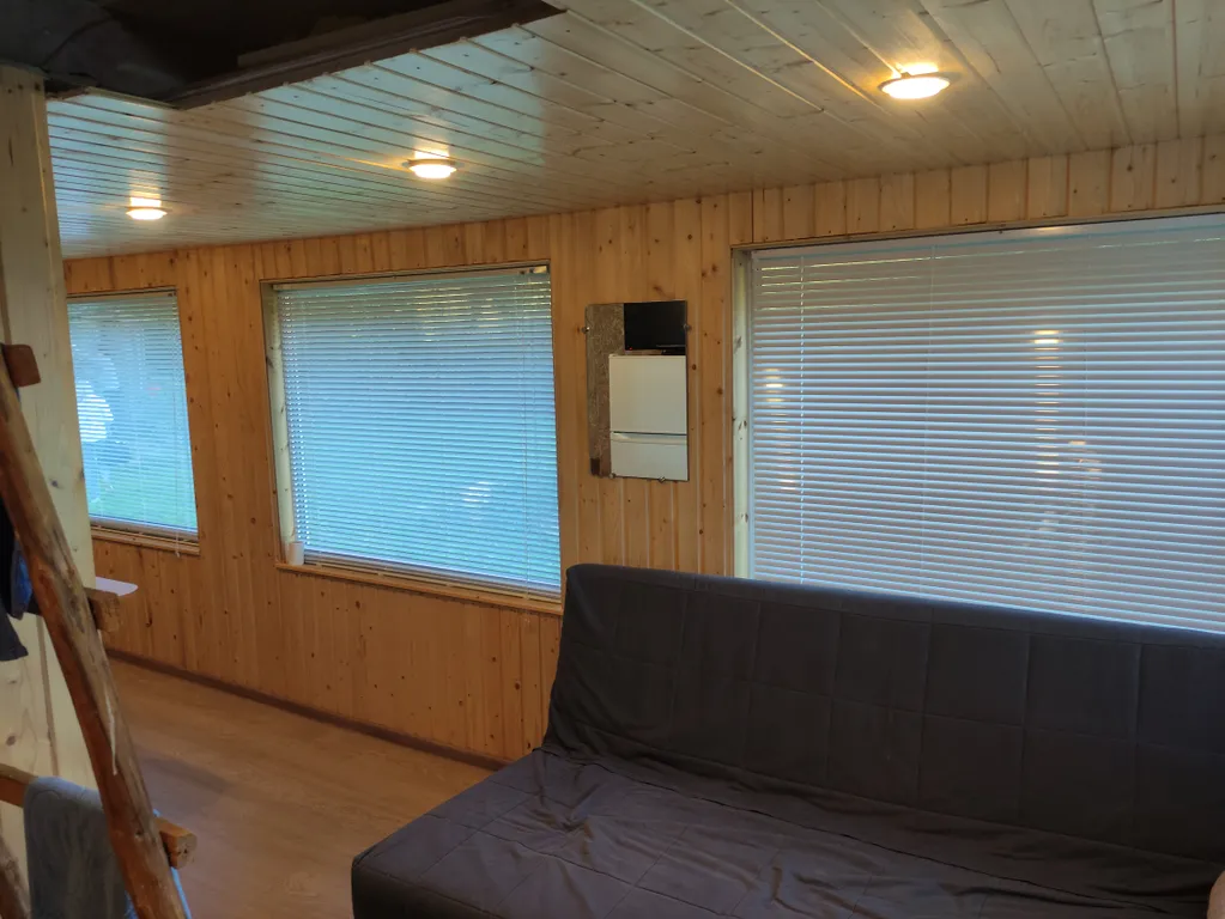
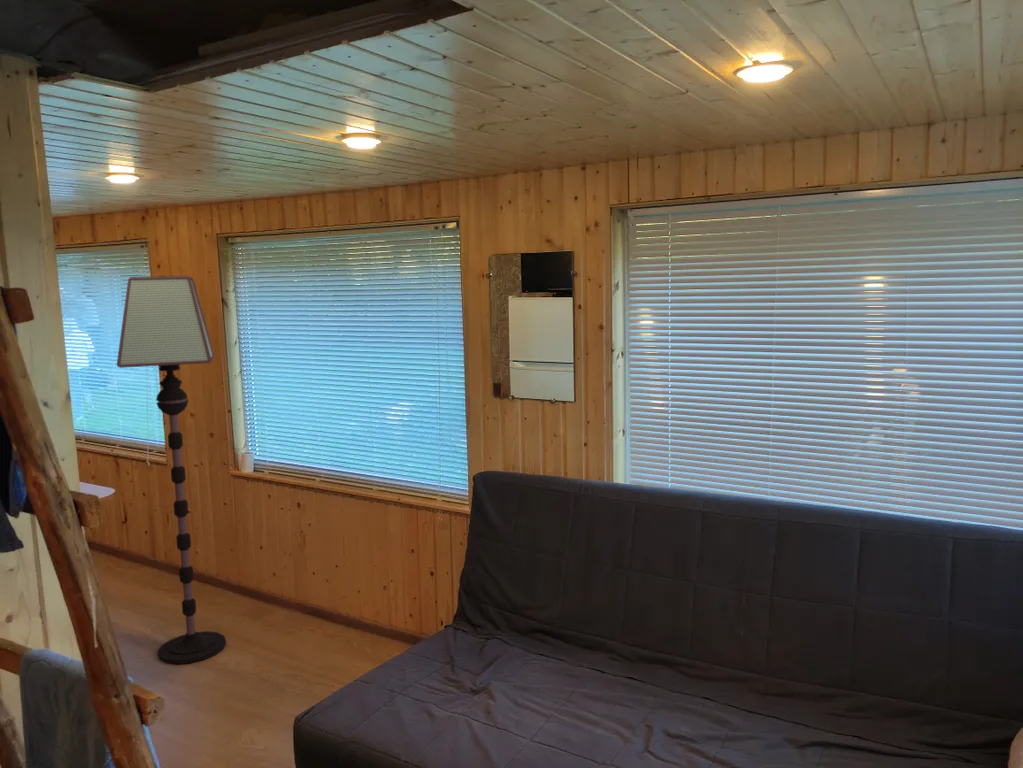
+ floor lamp (177, 467)
